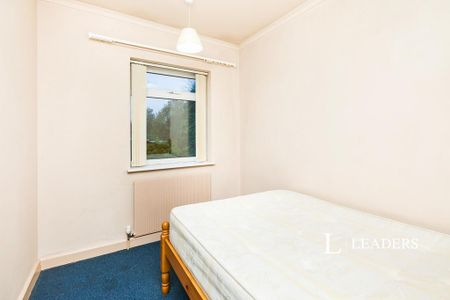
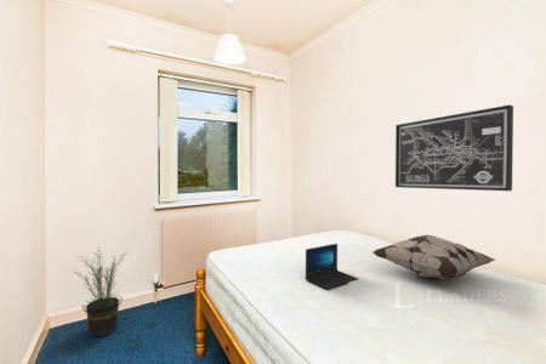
+ decorative pillow (430, 255)
+ wall art (444, 153)
+ potted plant (99, 289)
+ laptop (331, 265)
